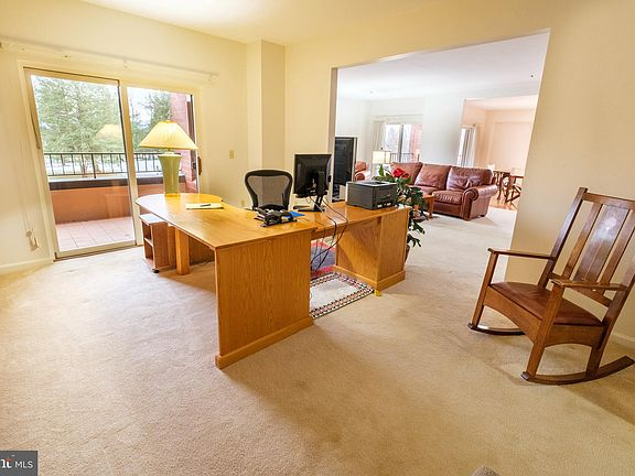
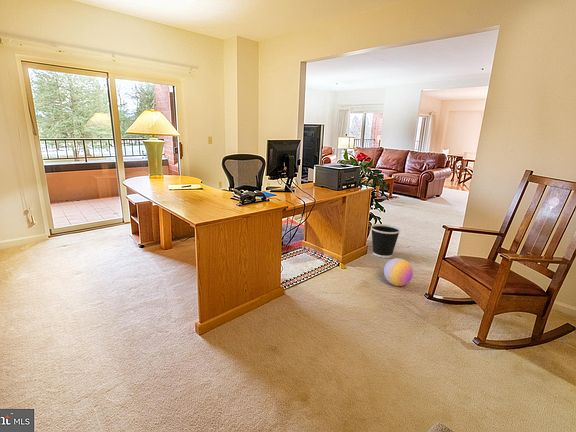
+ wastebasket (383, 241)
+ ball (398, 271)
